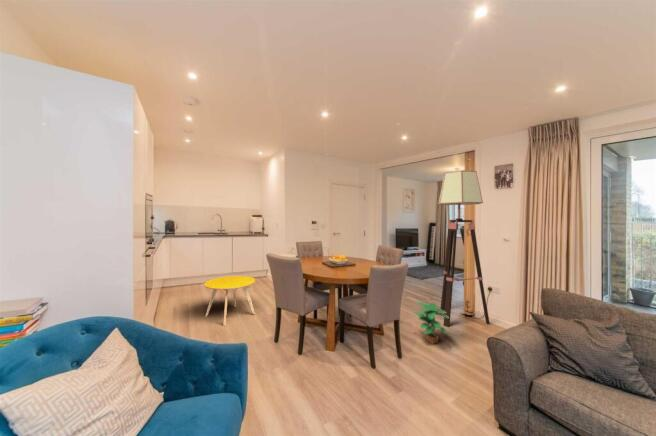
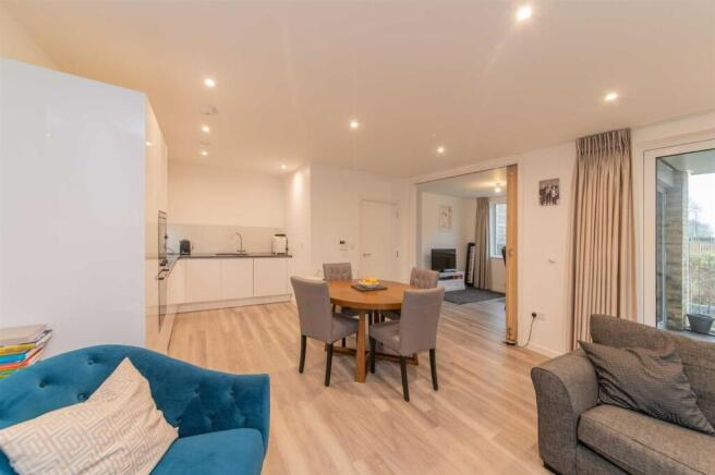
- side table (227, 298)
- floor lamp (455, 246)
- potted plant (430, 323)
